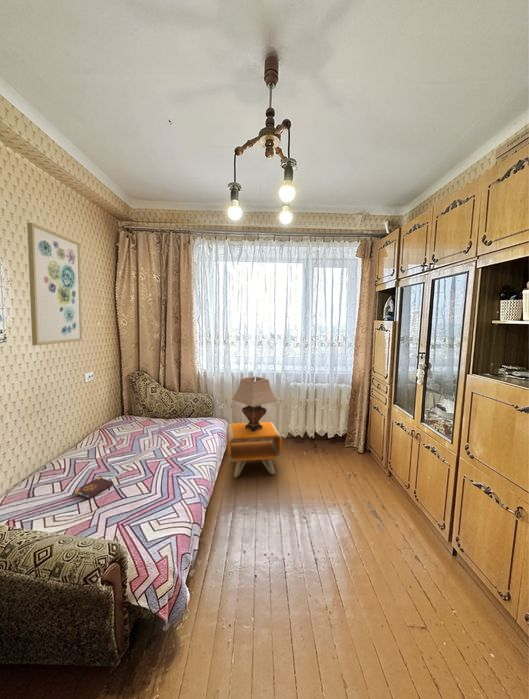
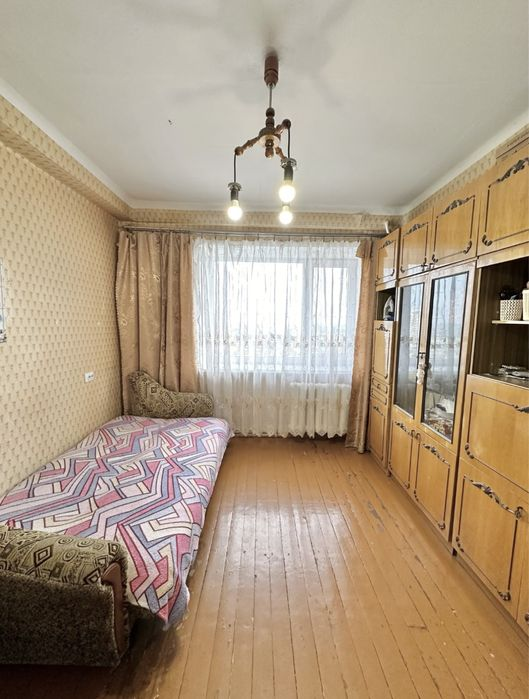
- wall art (58, 289)
- book (94, 487)
- nightstand (252, 448)
- table lamp (254, 403)
